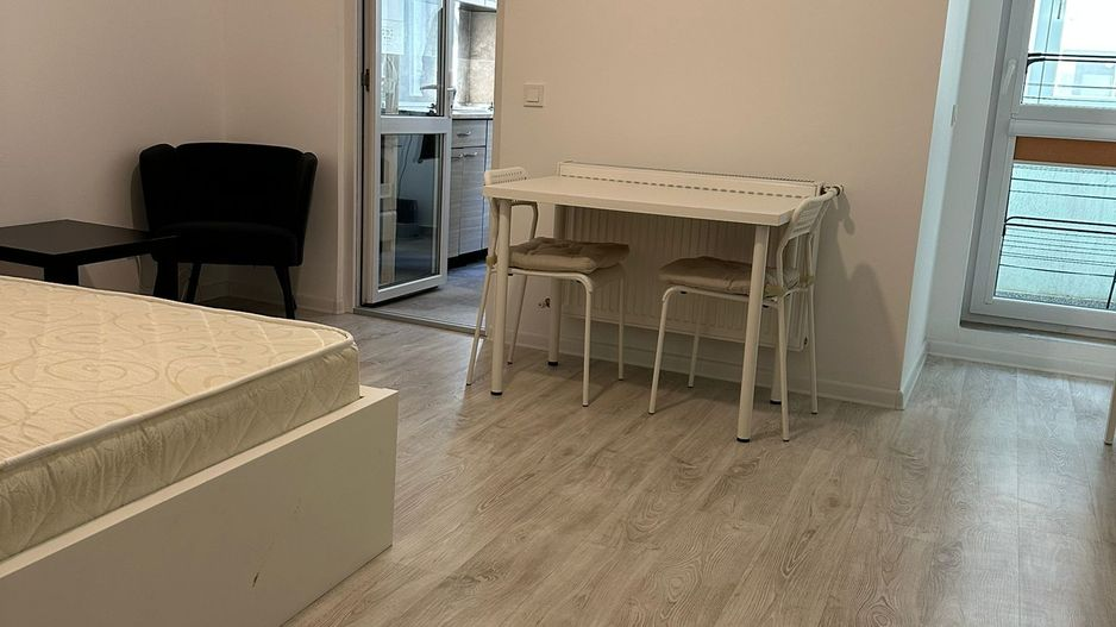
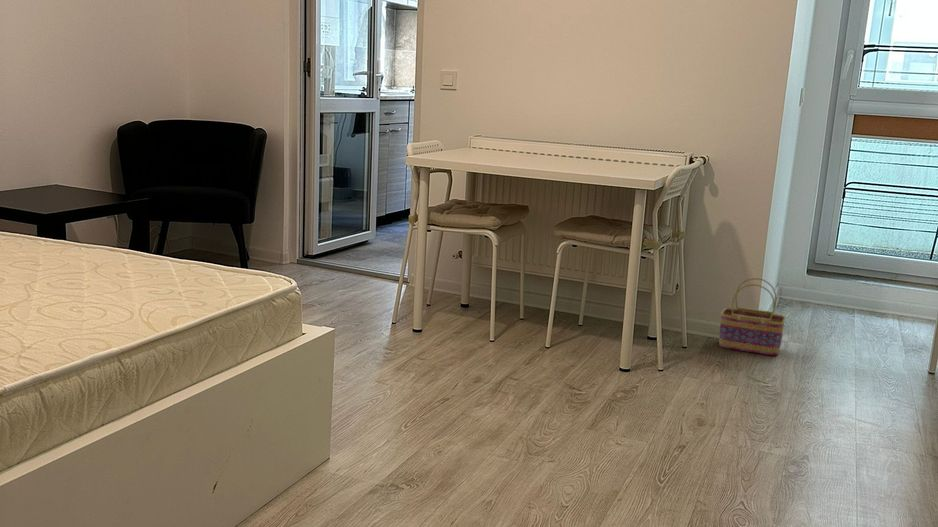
+ basket (753, 314)
